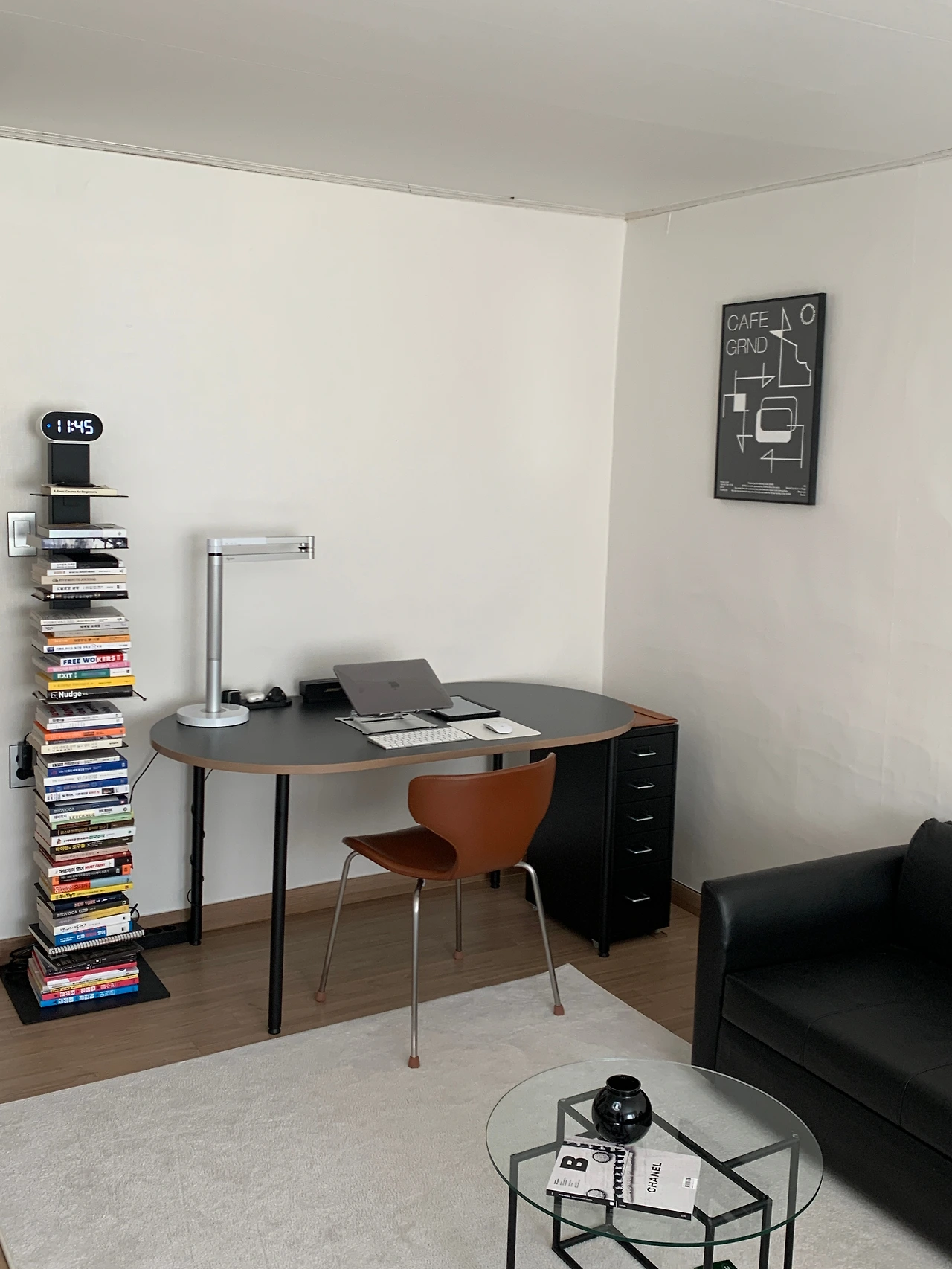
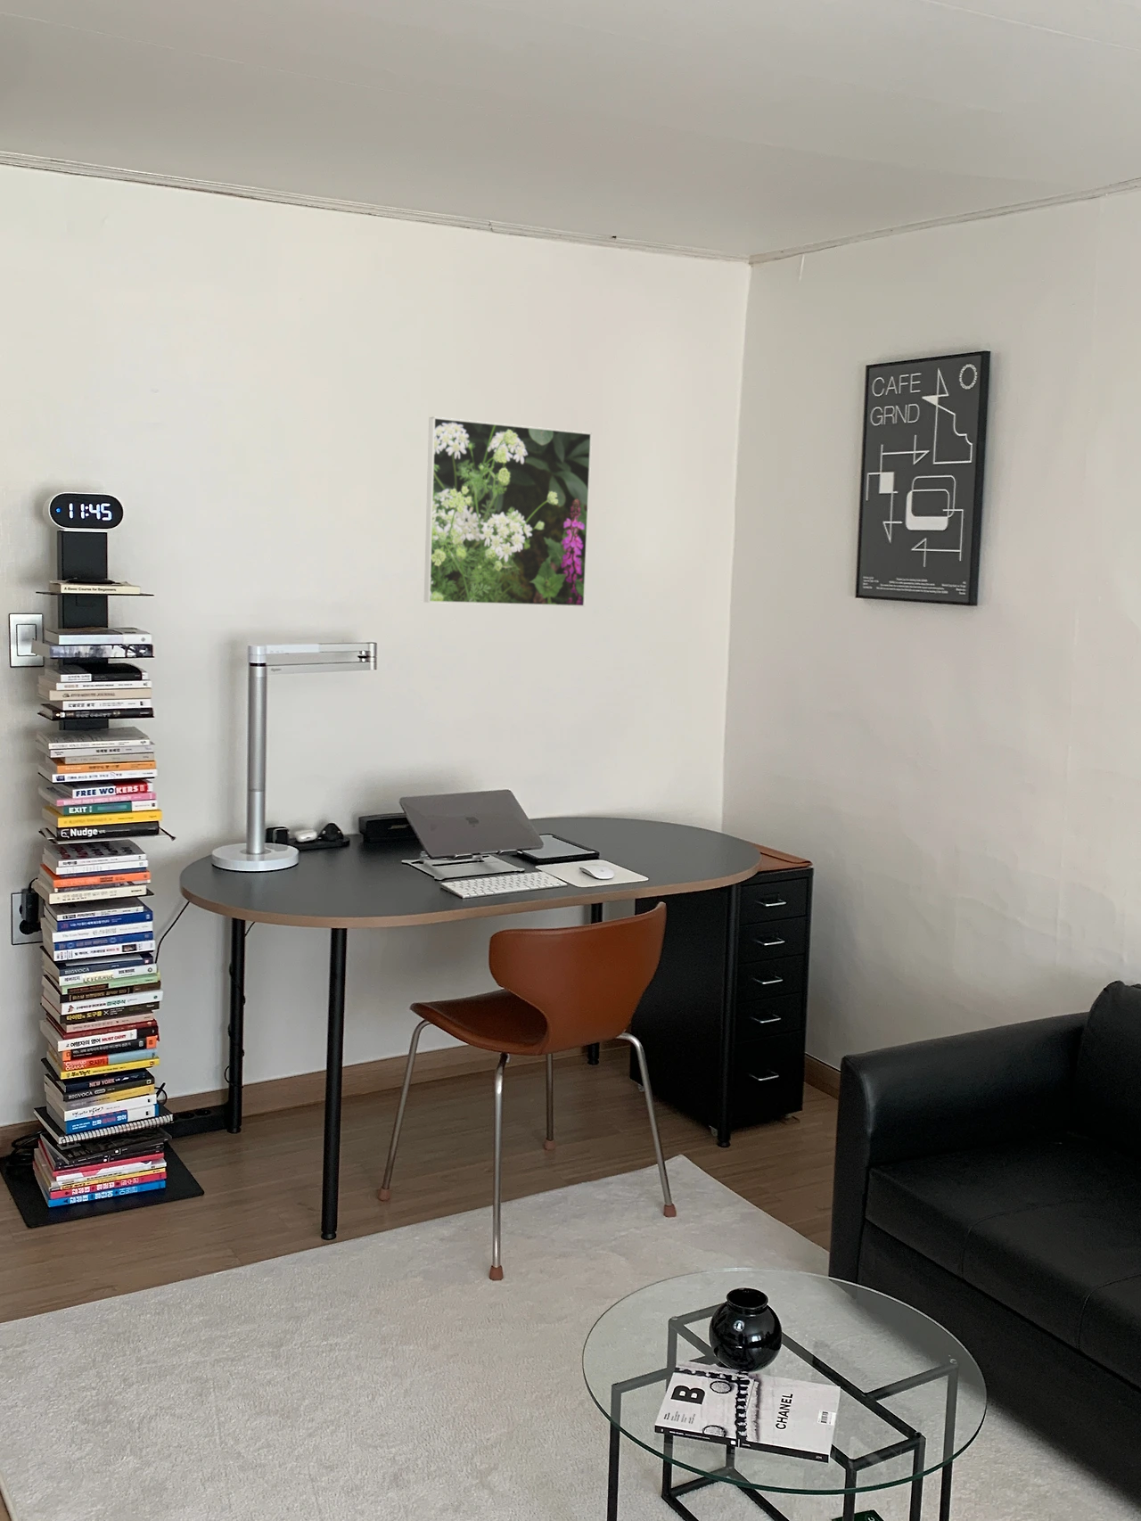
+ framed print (509, 515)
